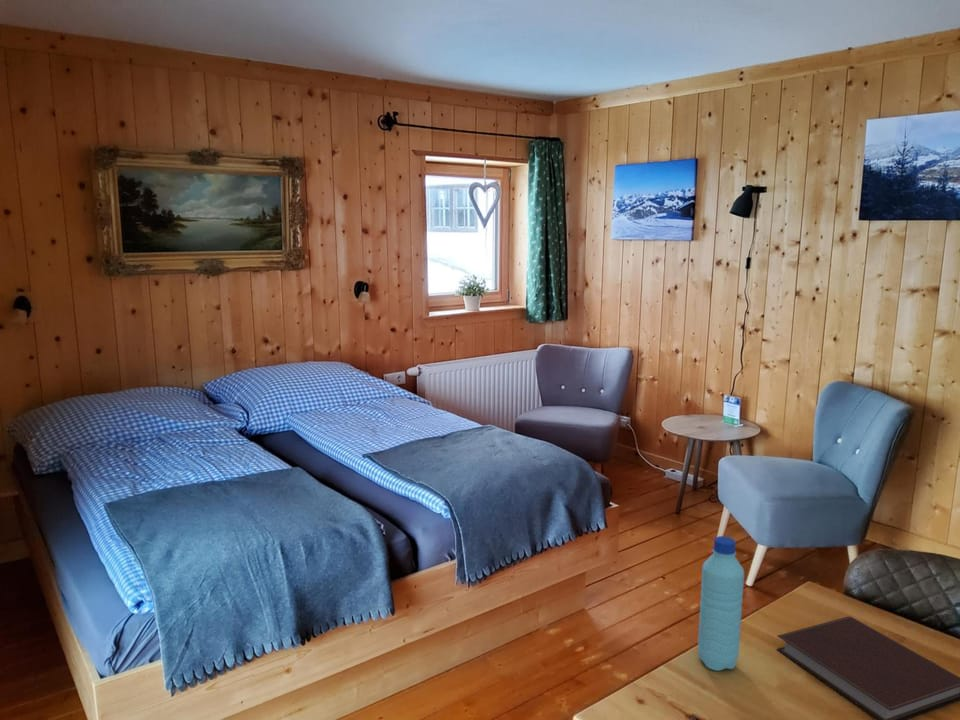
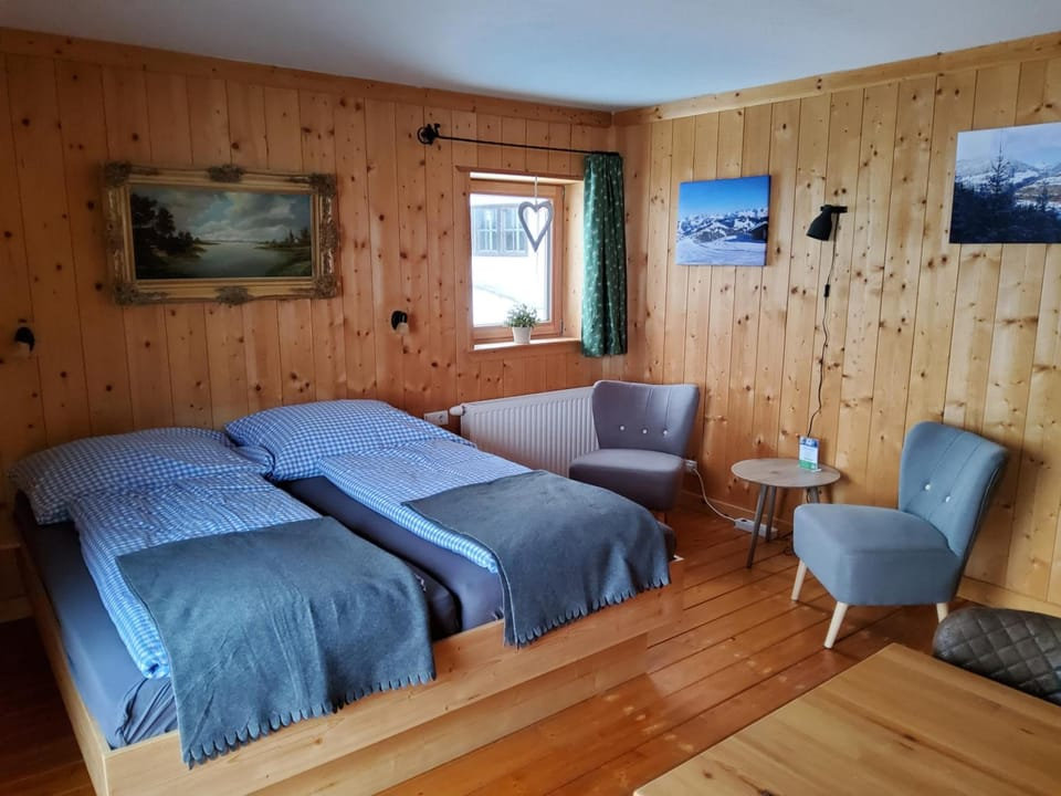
- notebook (868, 664)
- water bottle (721, 602)
